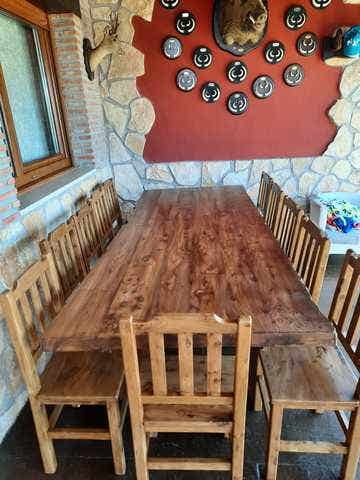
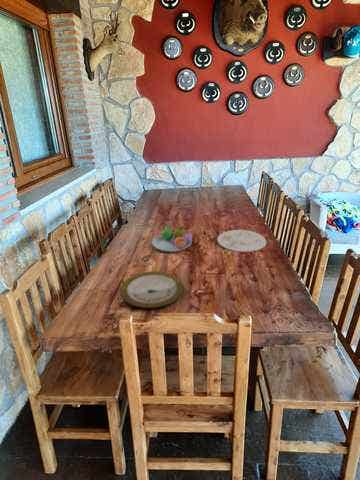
+ plate (152, 290)
+ fruit bowl (172, 237)
+ plate (241, 240)
